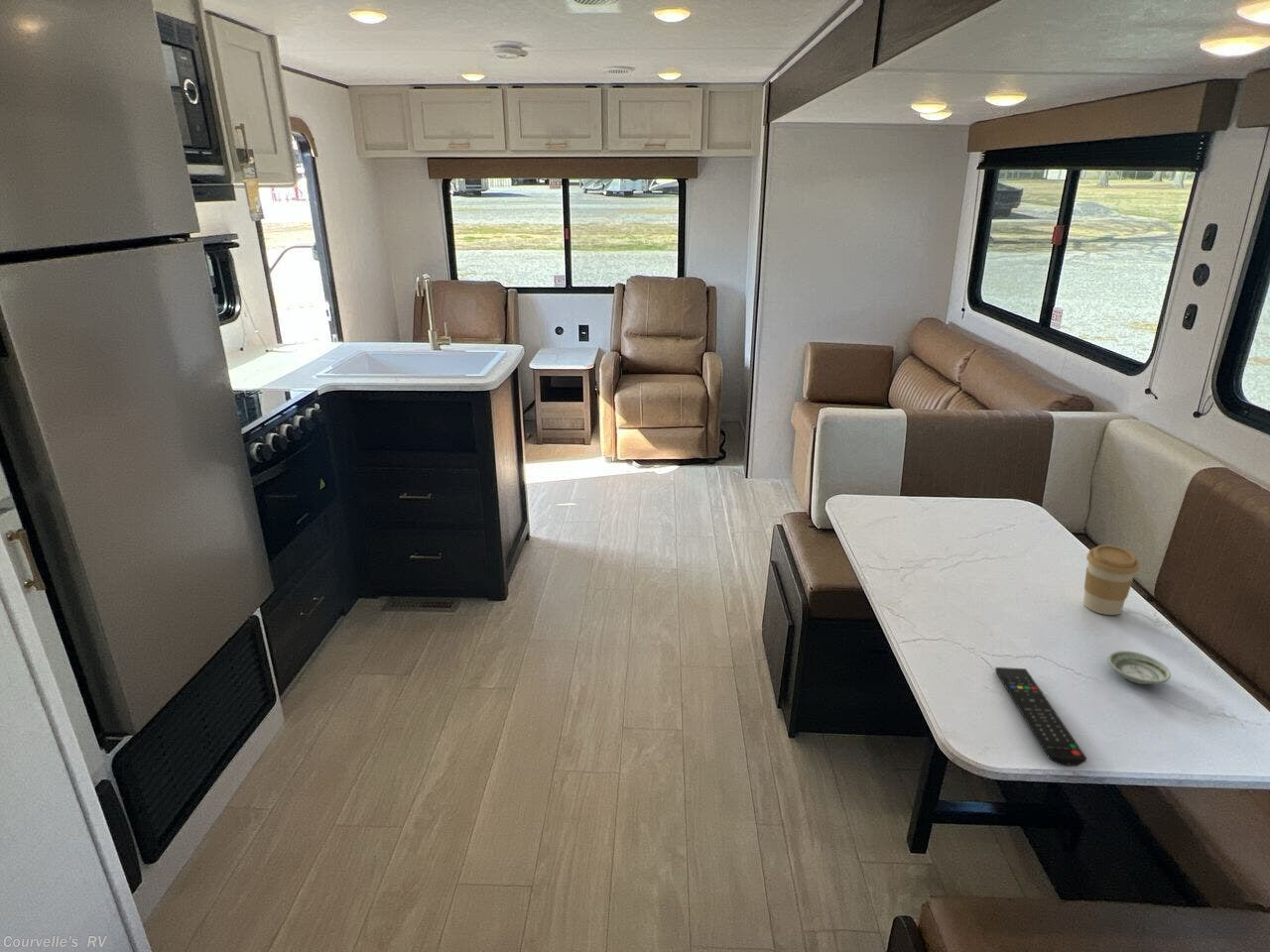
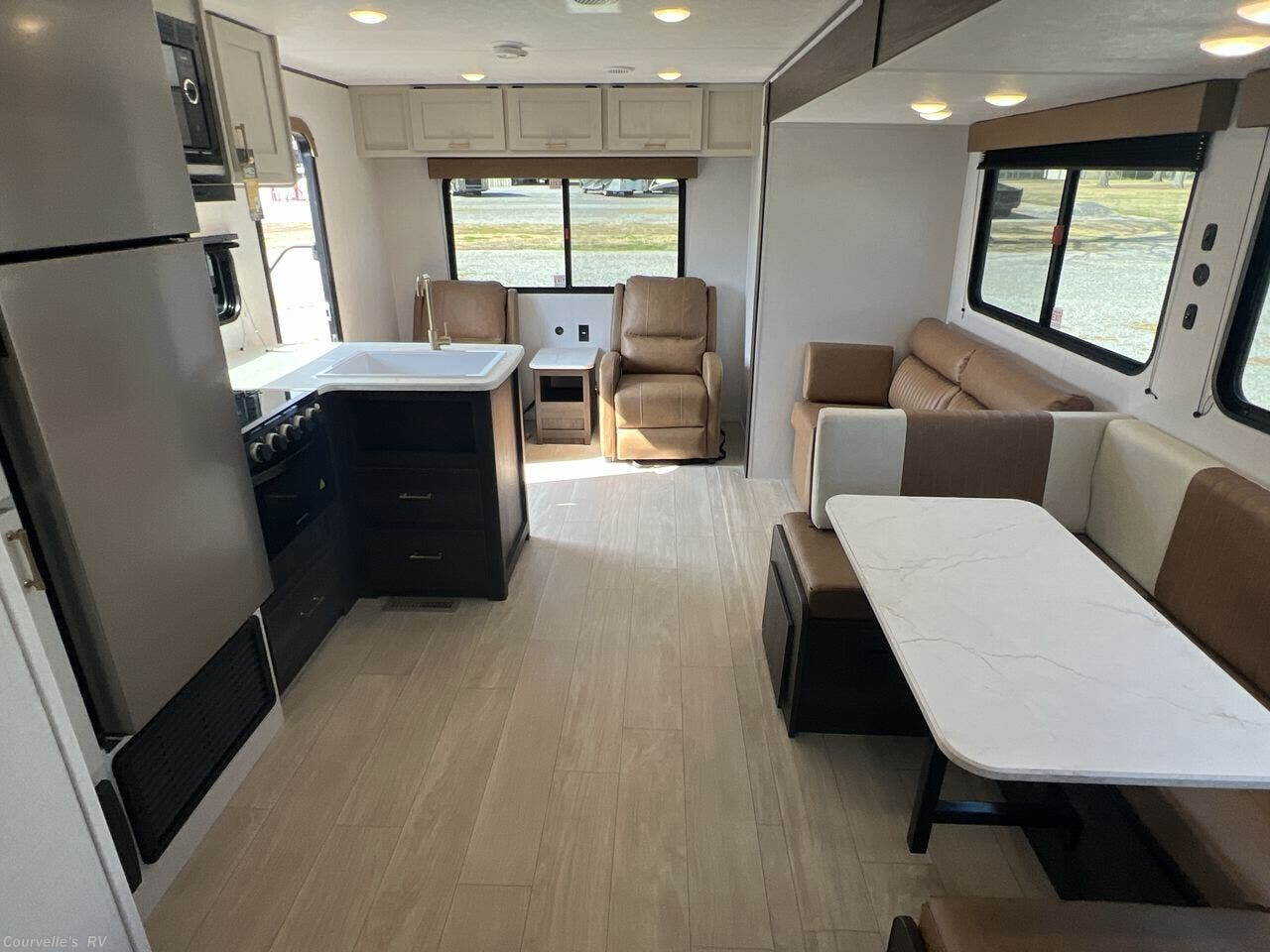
- remote control (1037, 712)
- saucer (1137, 670)
- coffee cup (1108, 579)
